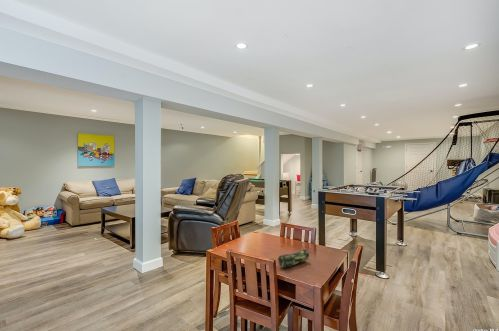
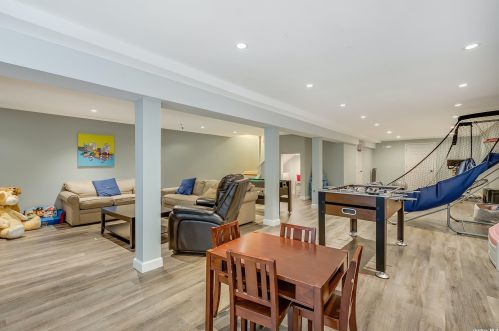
- pencil case (294, 257)
